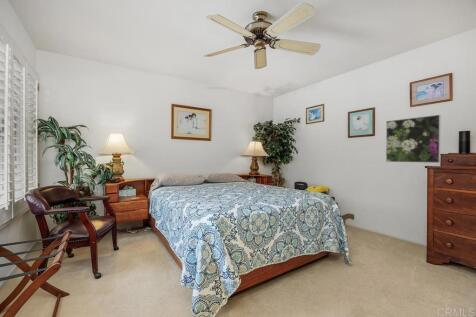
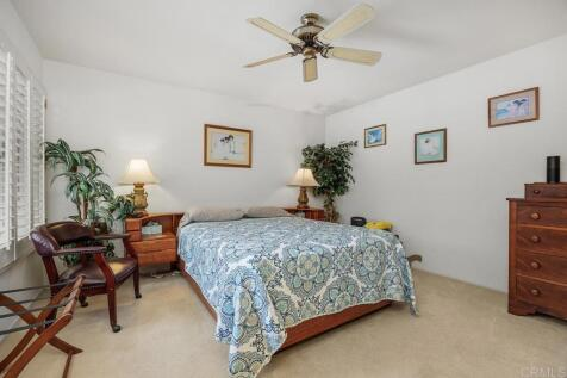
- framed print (411, 140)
